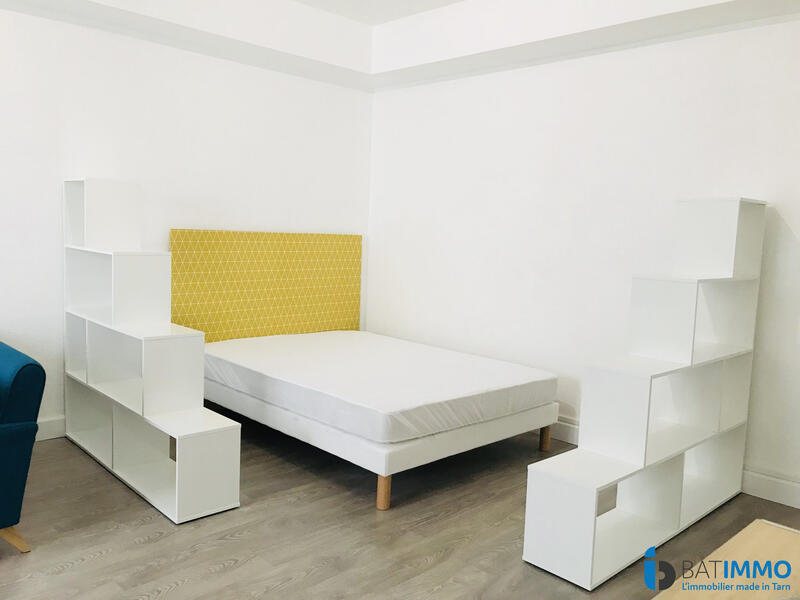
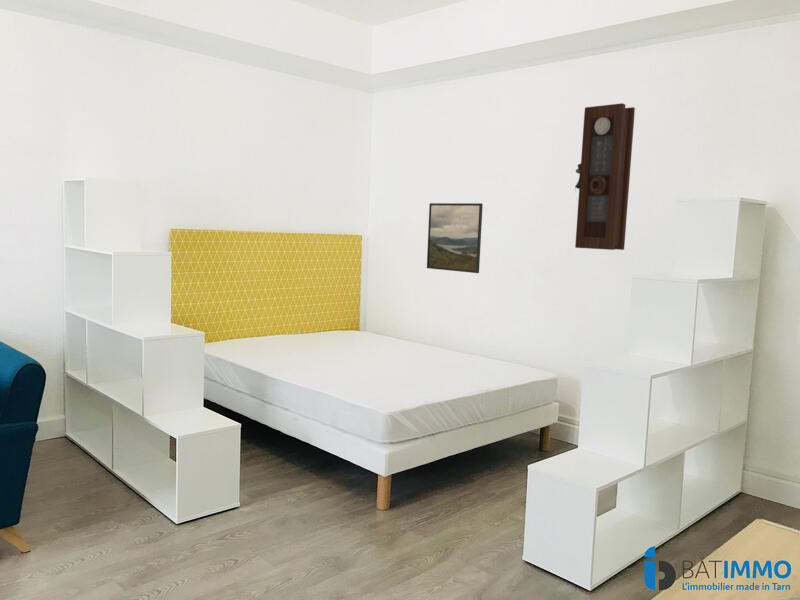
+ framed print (453, 237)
+ pendulum clock (597, 178)
